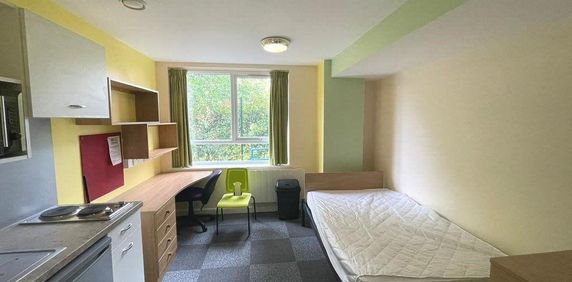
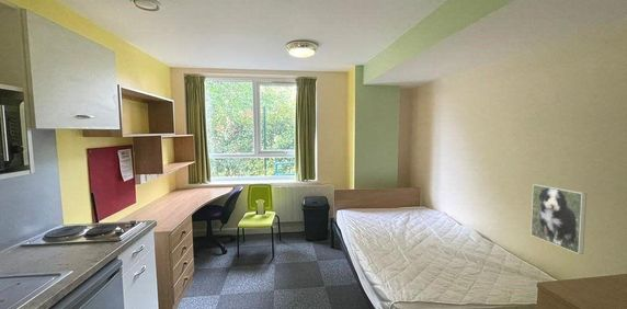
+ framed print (556, 216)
